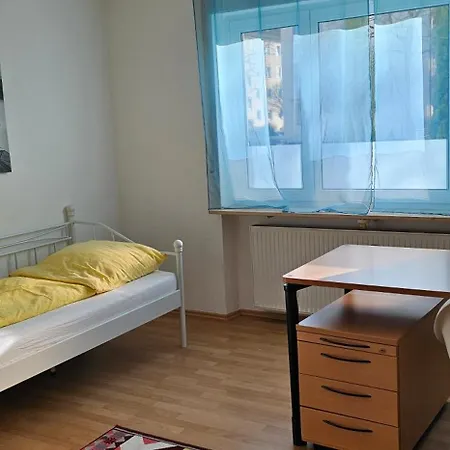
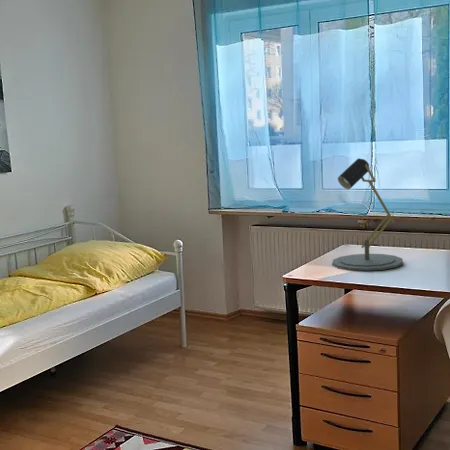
+ desk lamp (380, 202)
